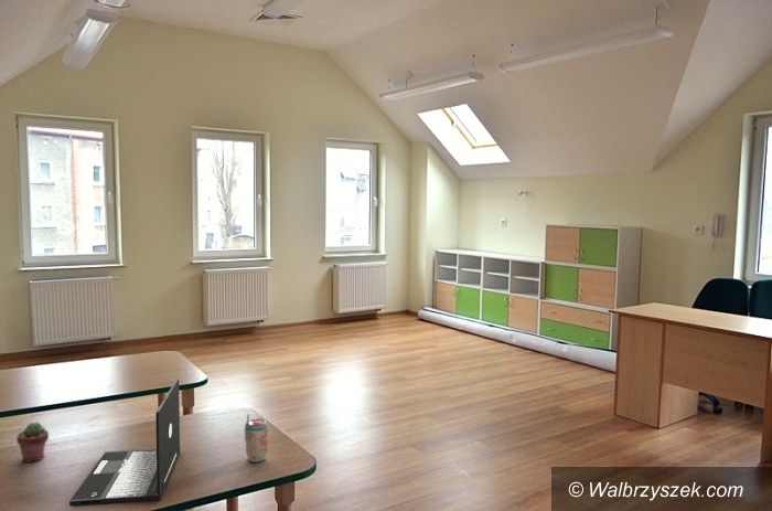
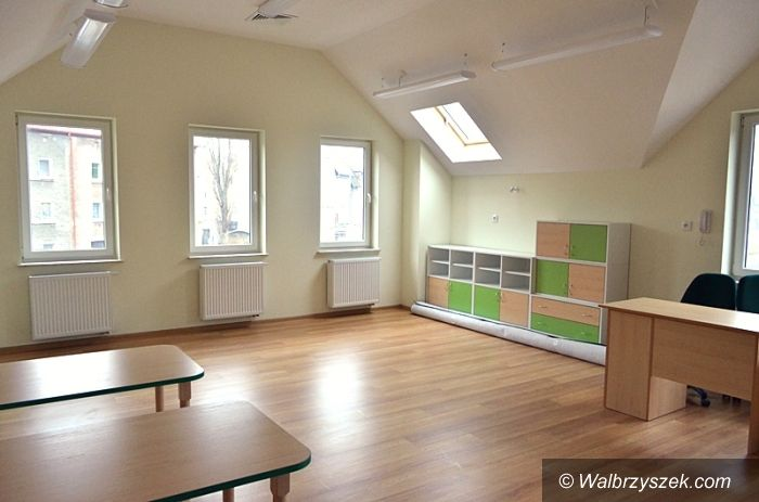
- beverage can (256, 436)
- potted succulent (32, 440)
- laptop (129, 450)
